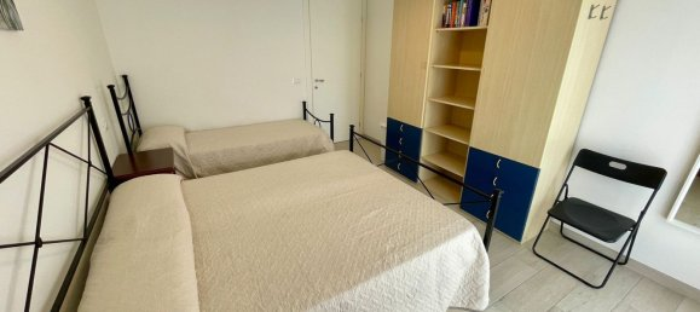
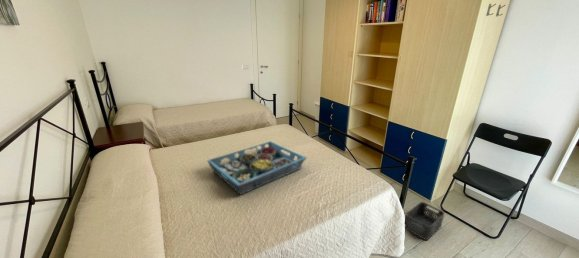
+ storage bin (424, 219)
+ serving tray (258, 163)
